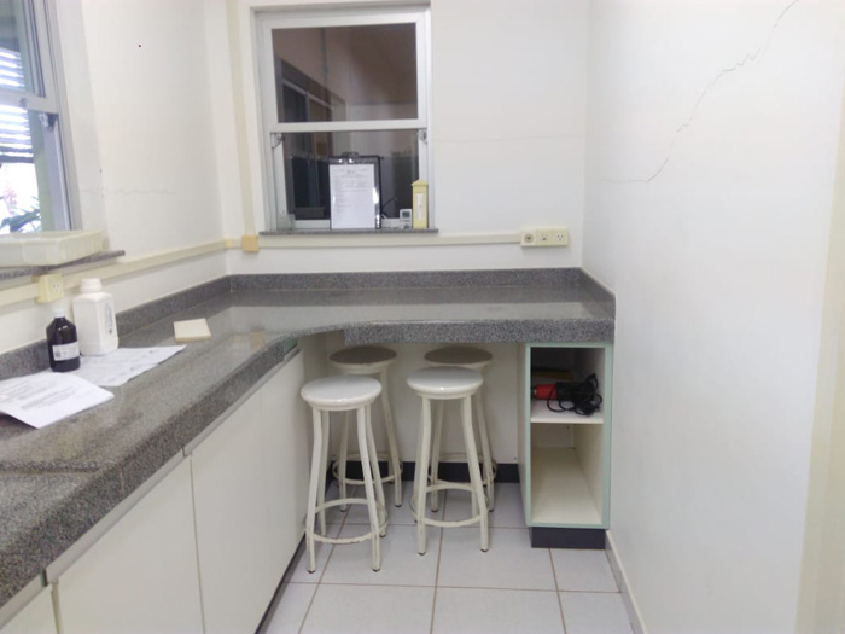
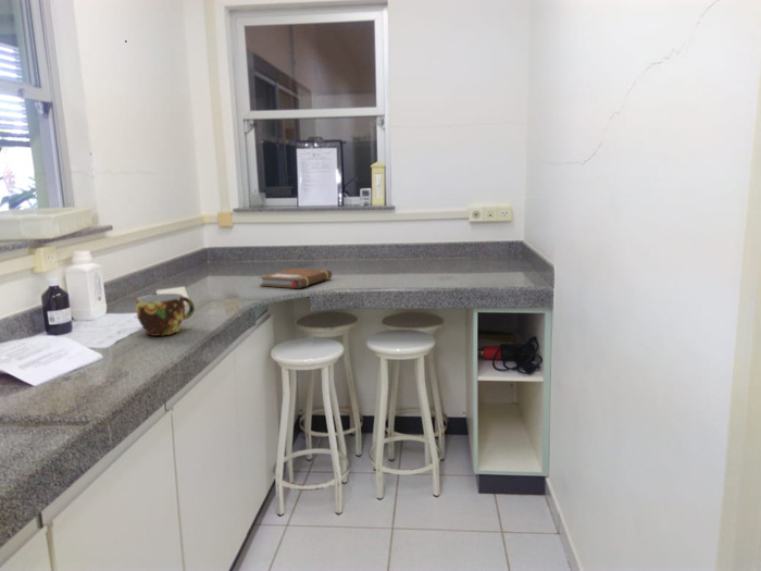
+ notebook (296, 277)
+ cup (163, 314)
